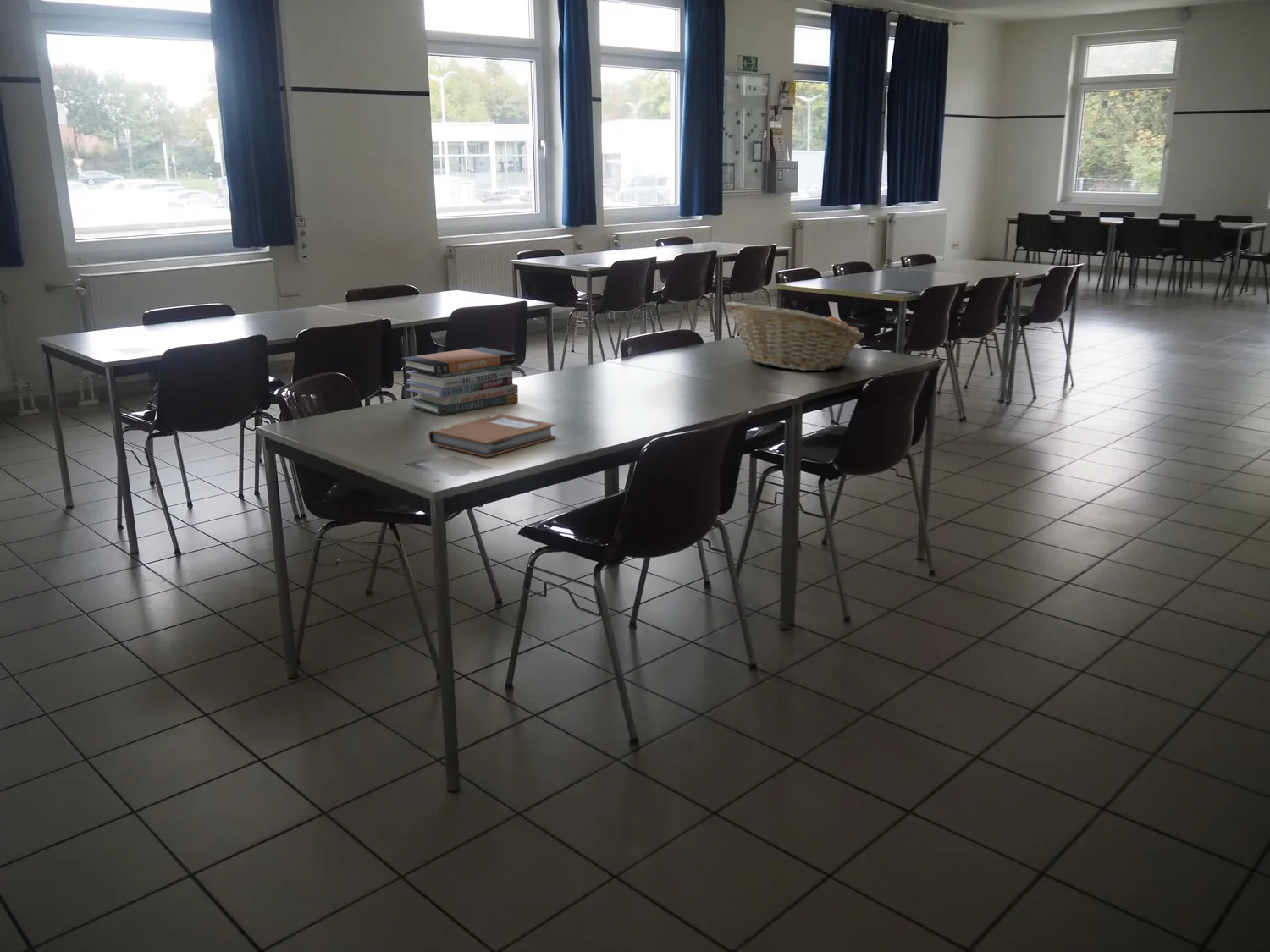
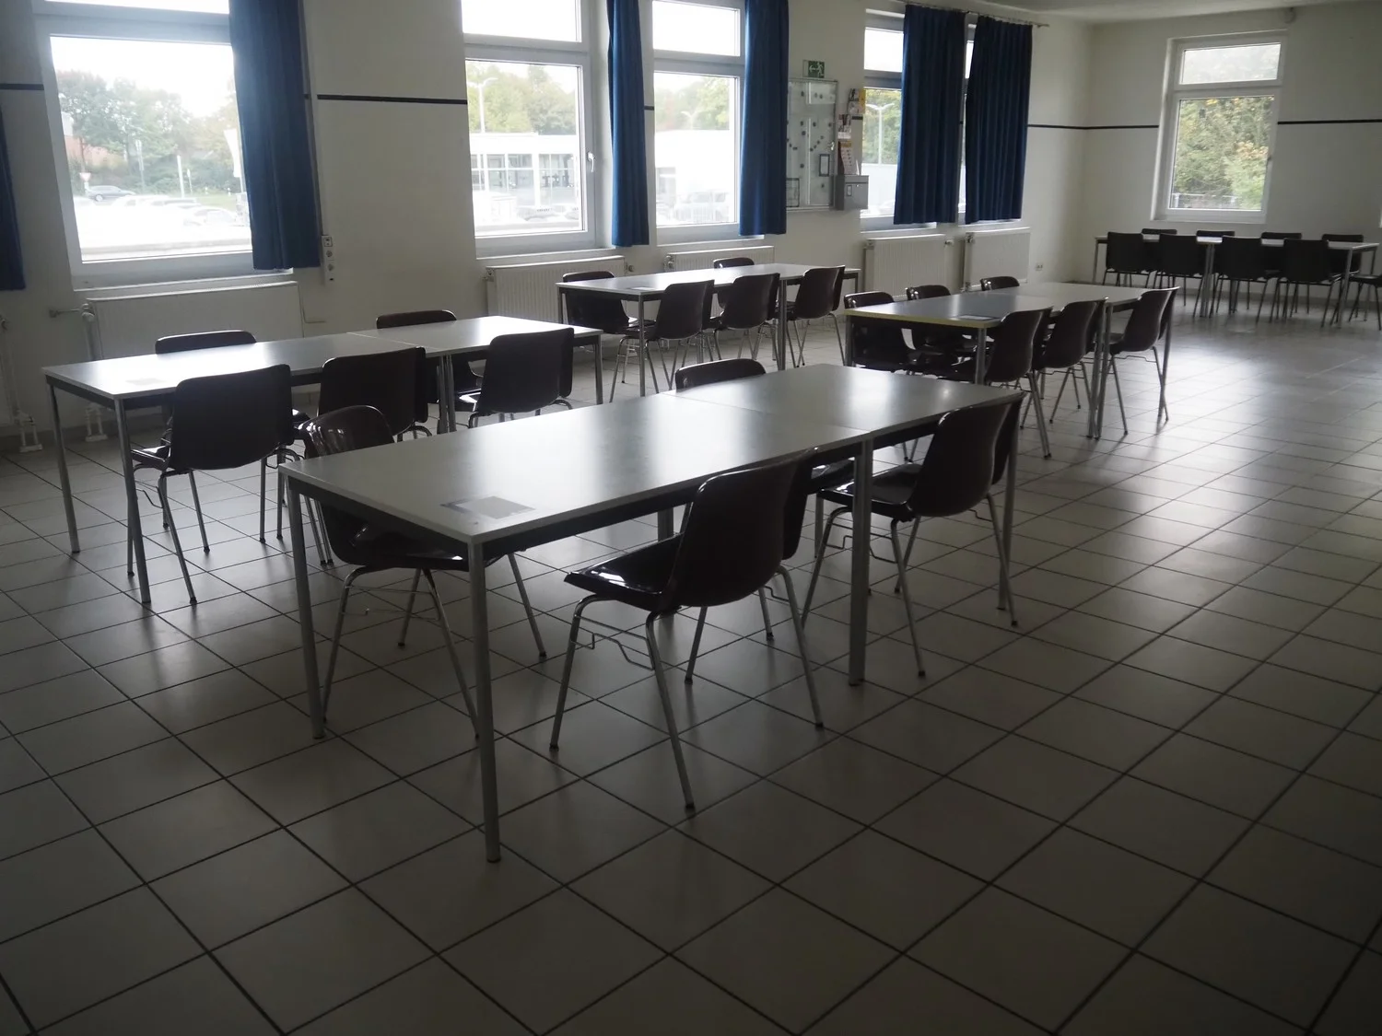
- book stack (461, 380)
- notebook (494, 432)
- fruit basket (792, 332)
